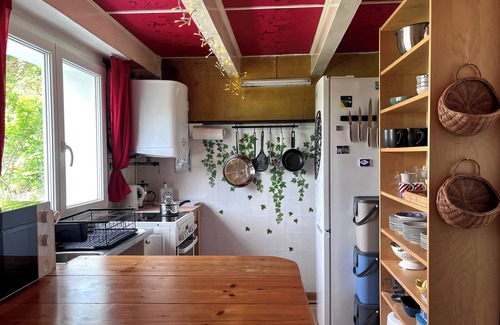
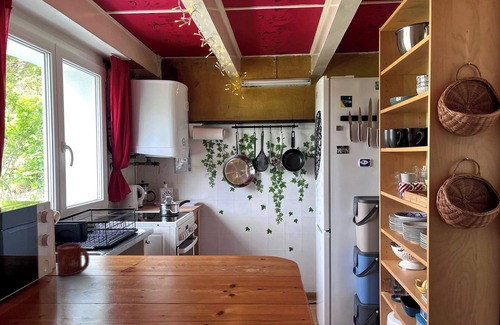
+ cup (74, 259)
